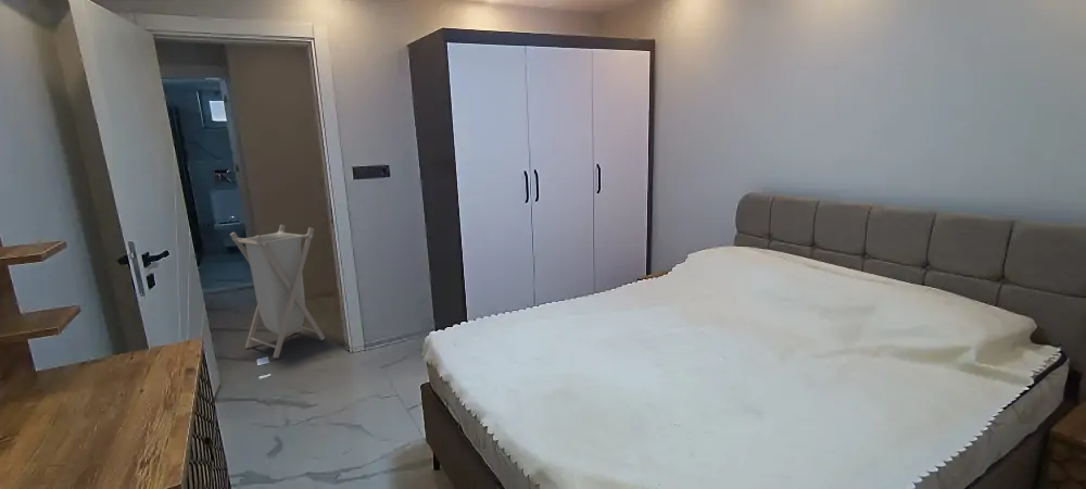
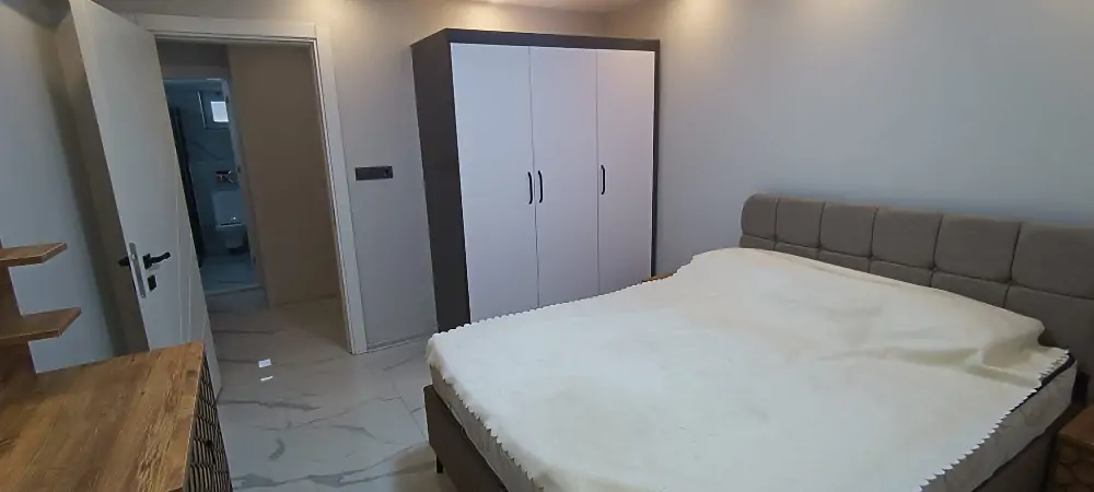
- laundry hamper (279, 288)
